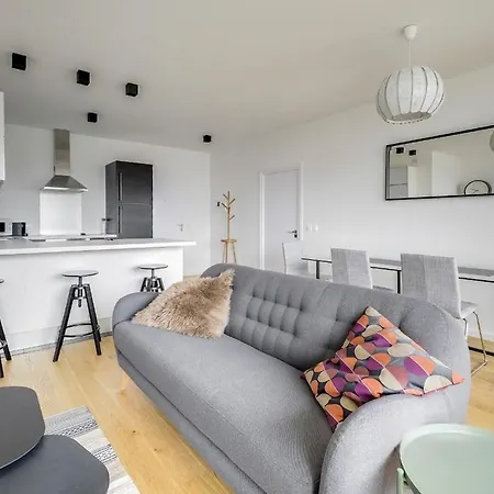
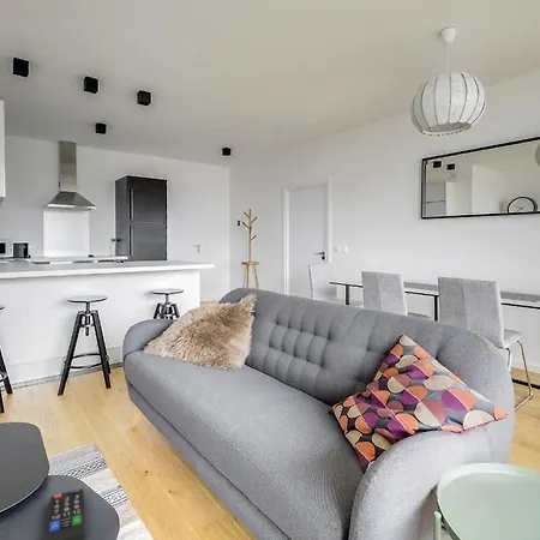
+ remote control (66, 516)
